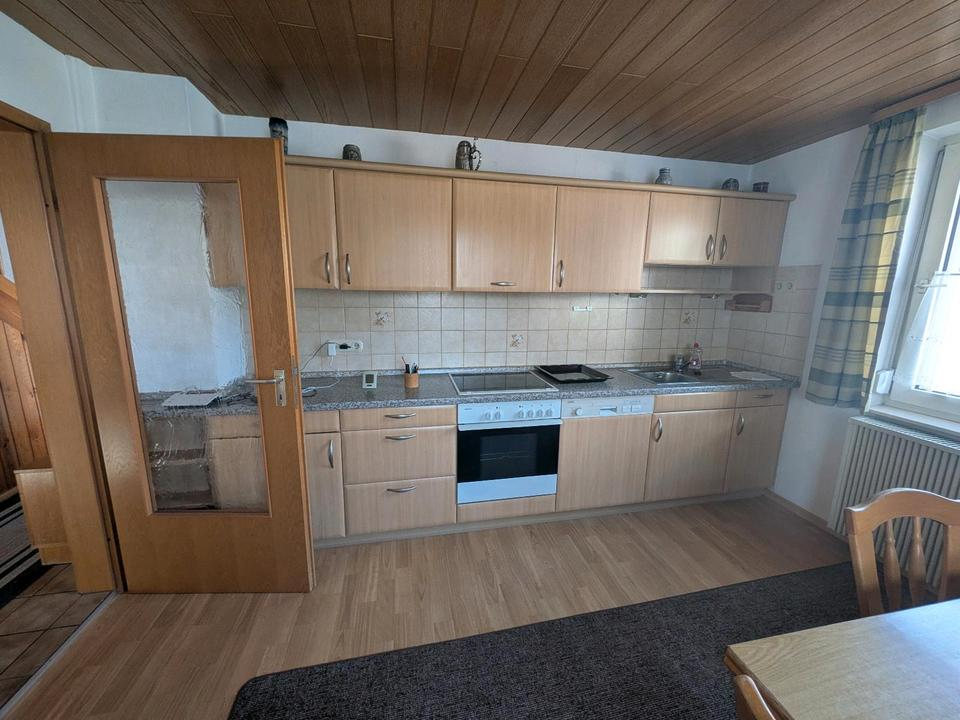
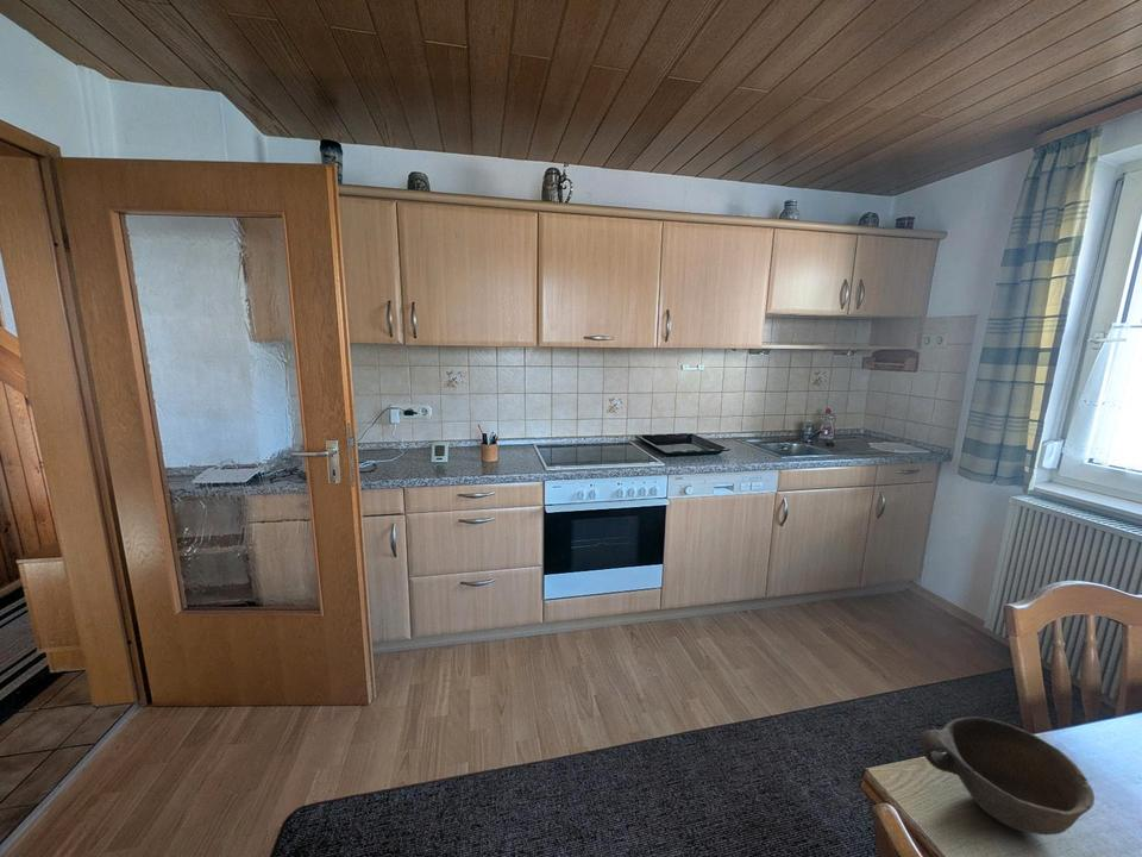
+ bowl (996, 780)
